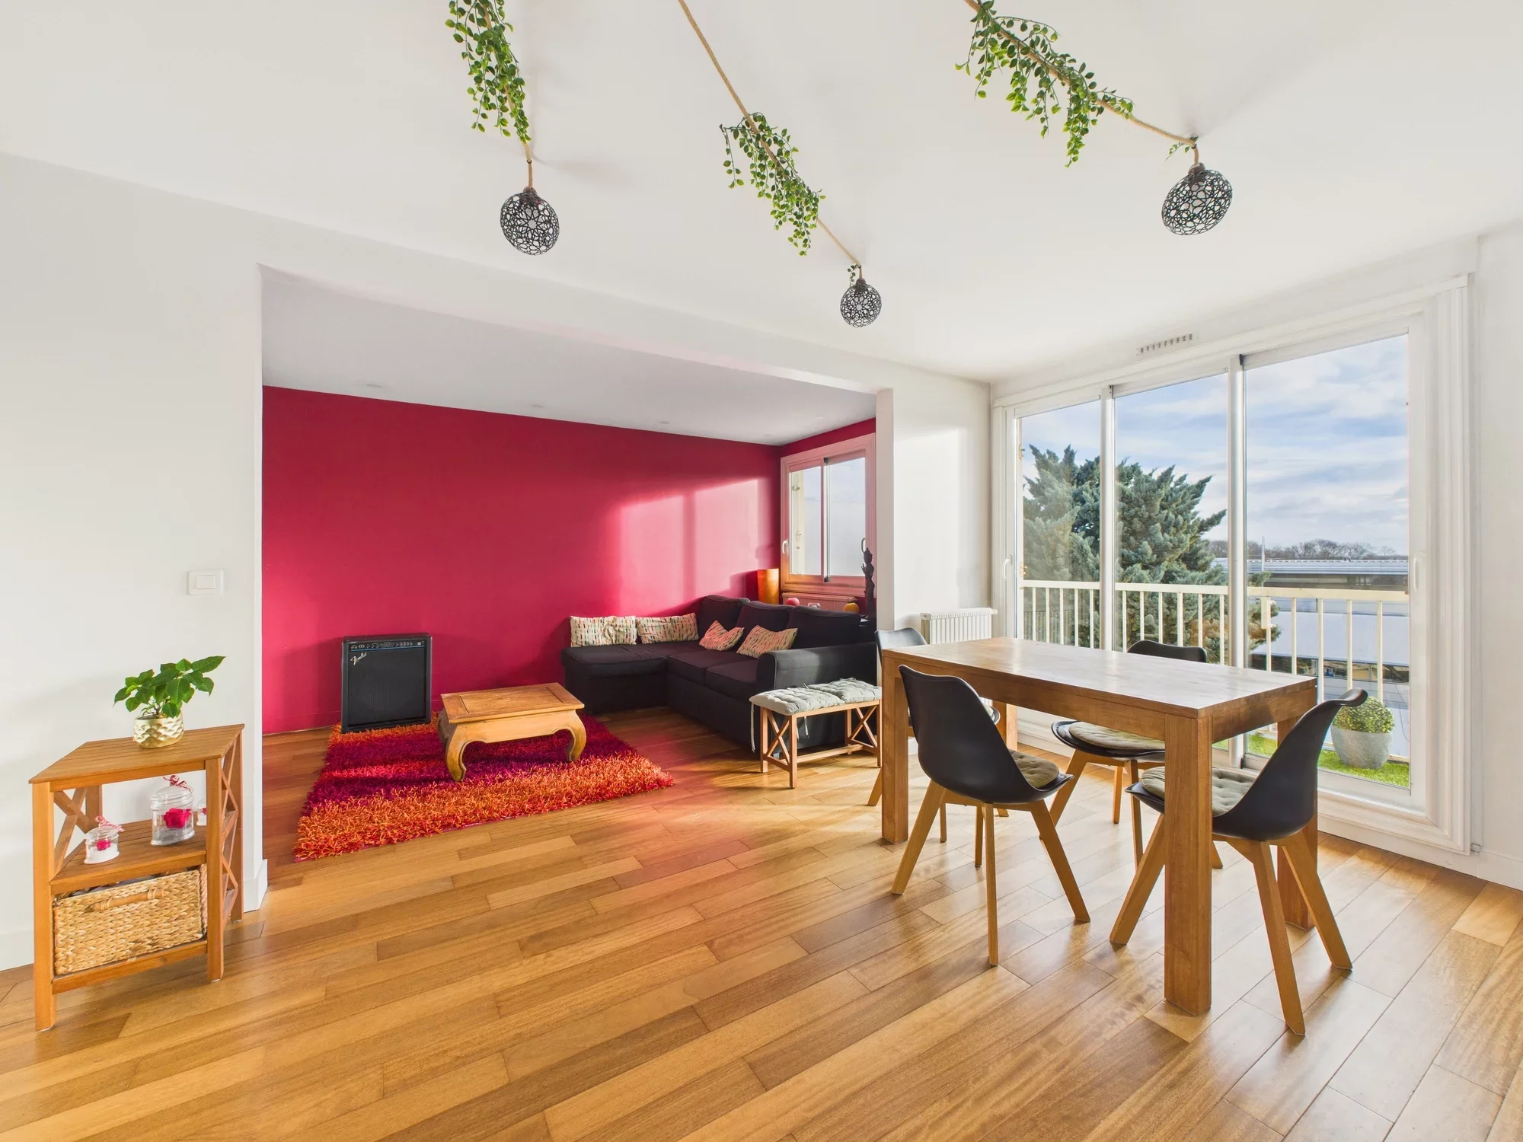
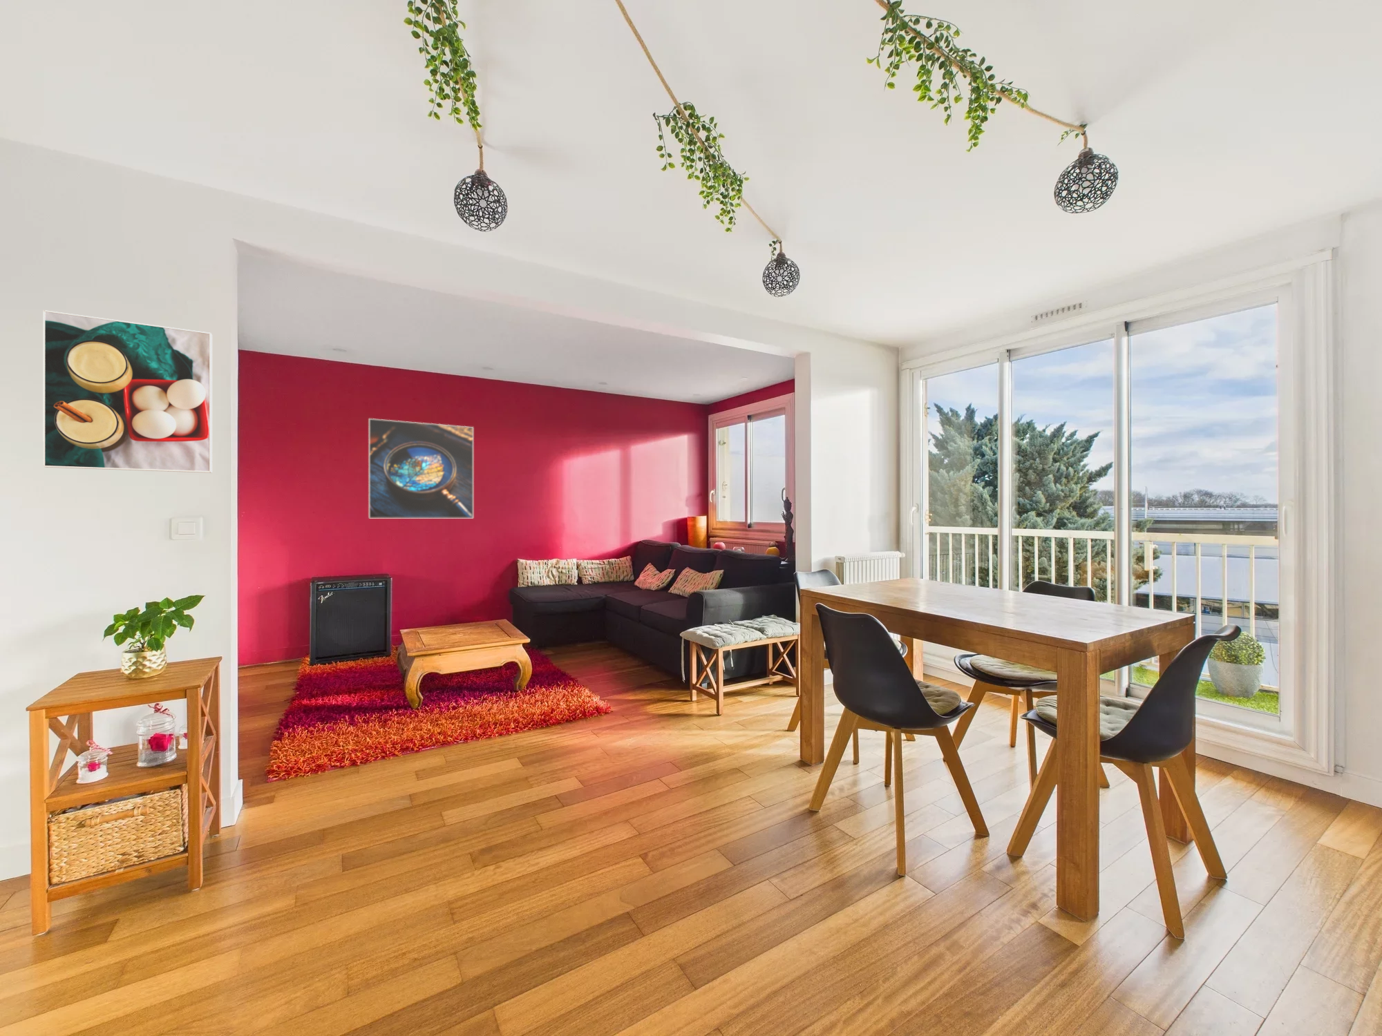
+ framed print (133, 396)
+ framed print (423, 470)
